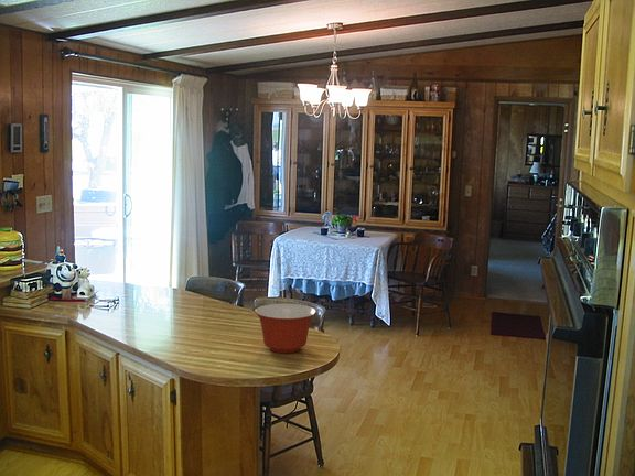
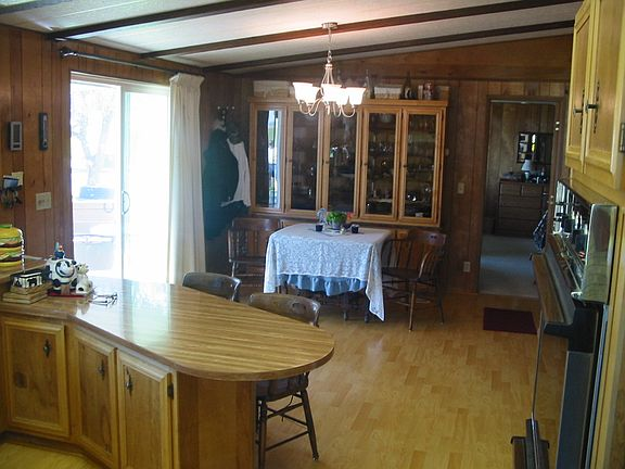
- mixing bowl (284, 329)
